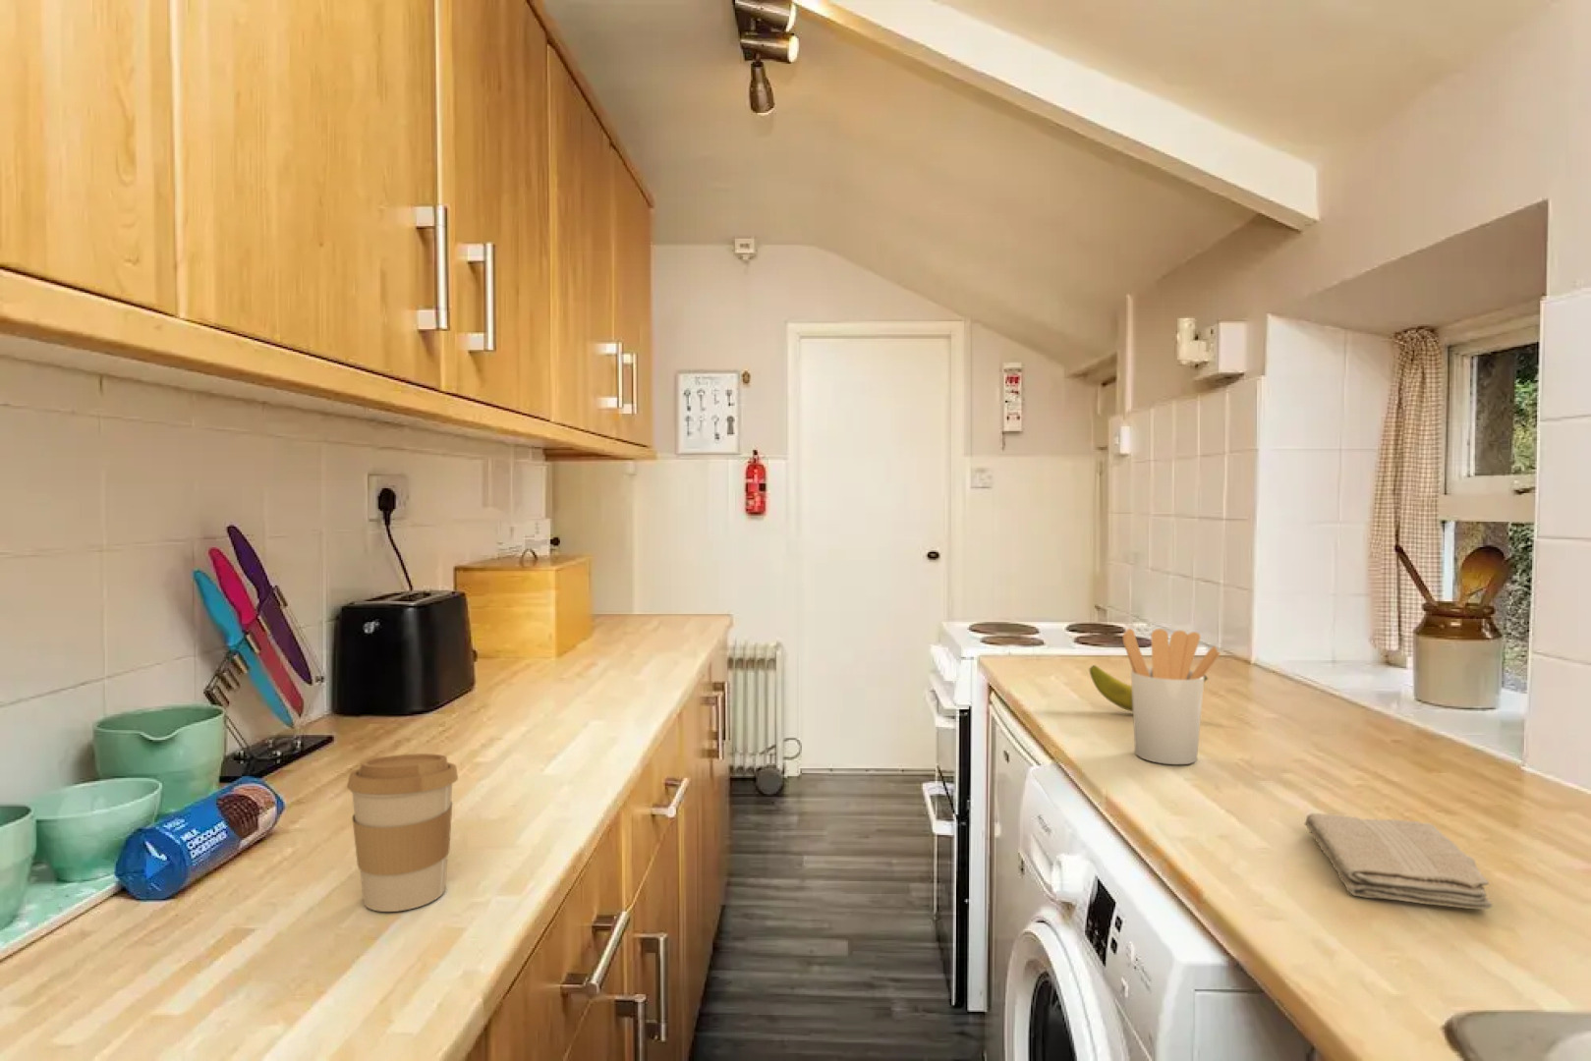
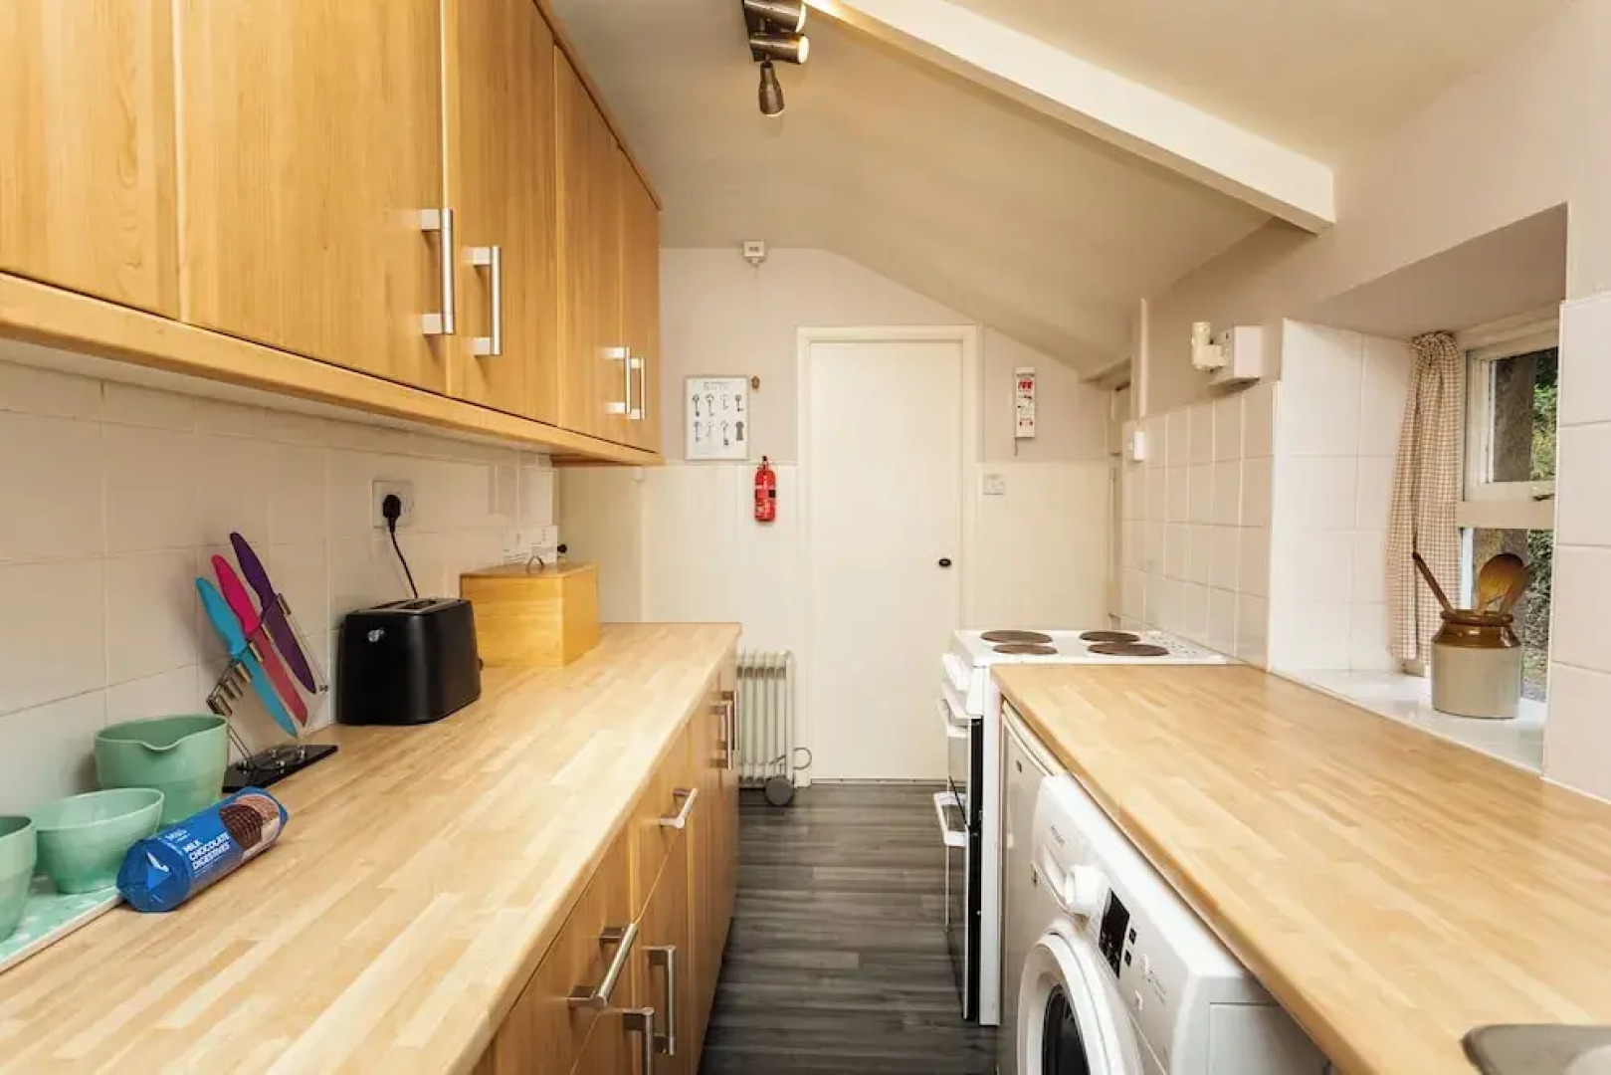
- banana (1131, 690)
- coffee cup (404, 824)
- utensil holder (1168, 690)
- washcloth (1390, 854)
